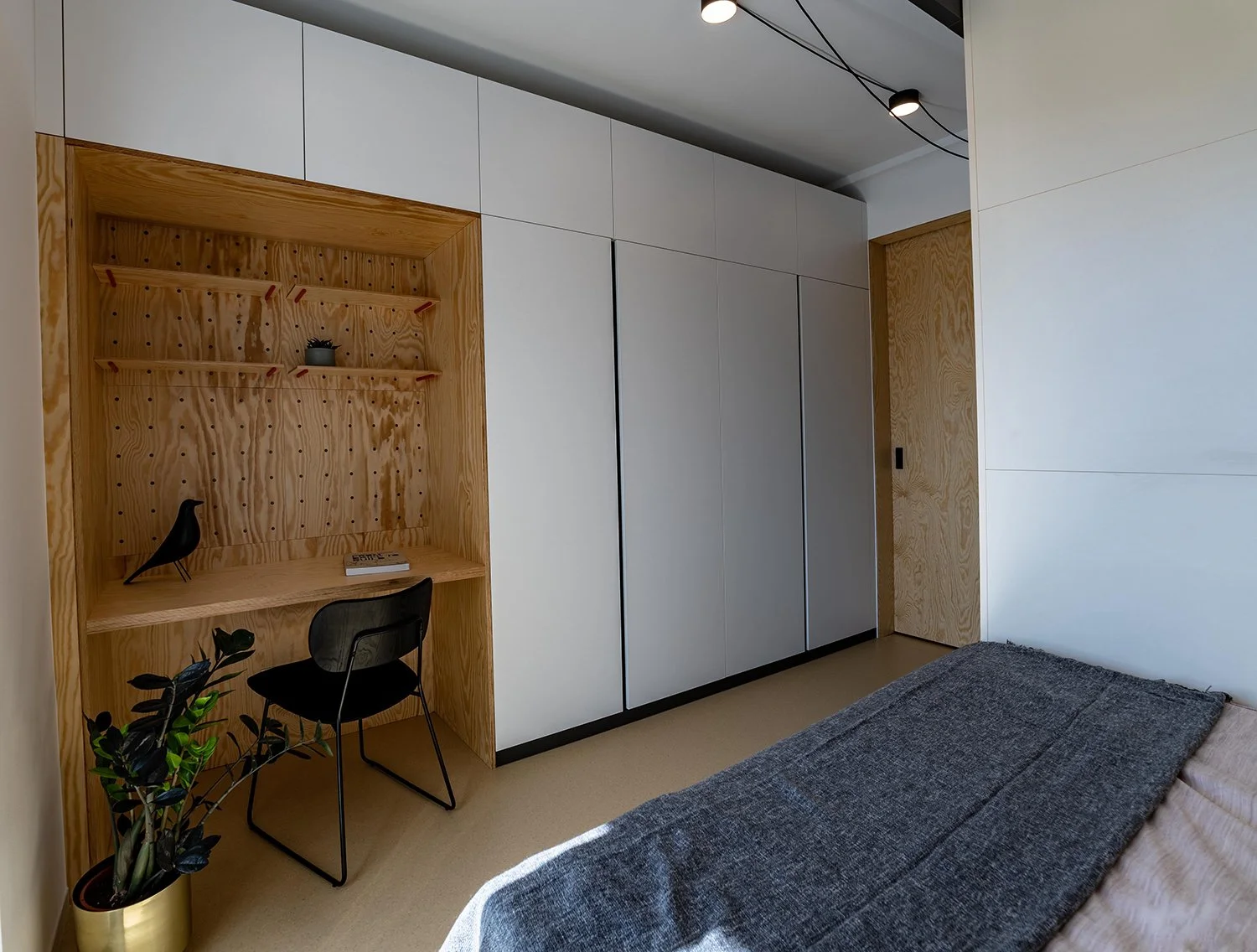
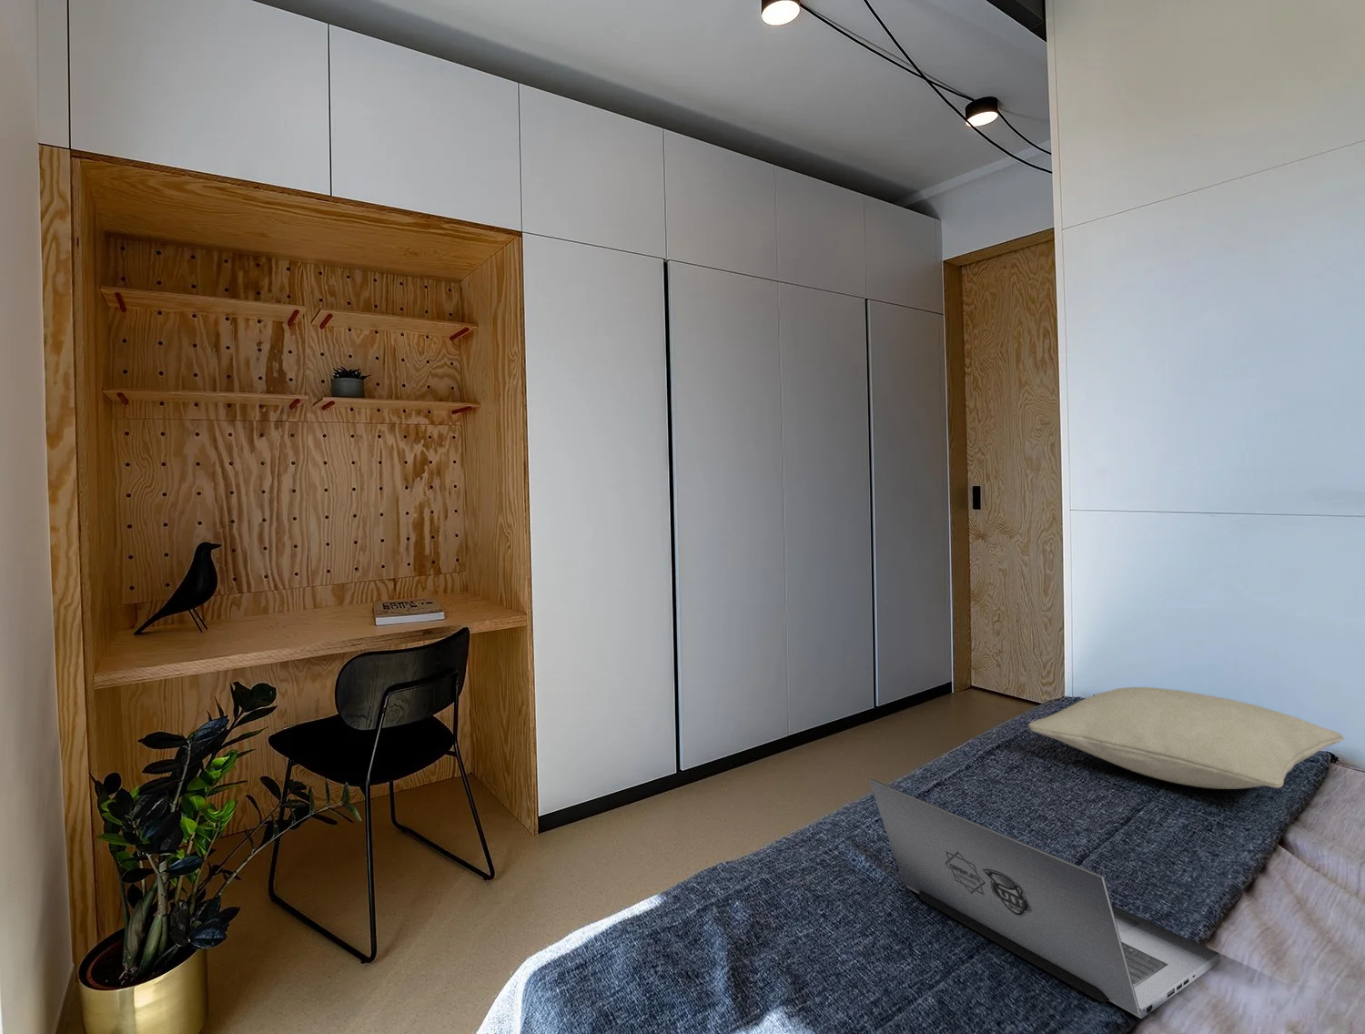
+ pillow (1178, 731)
+ laptop (1031, 865)
